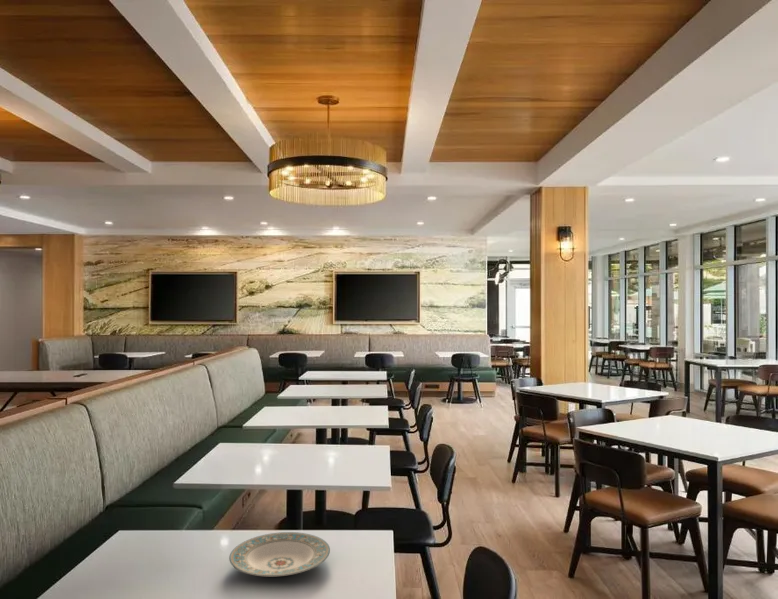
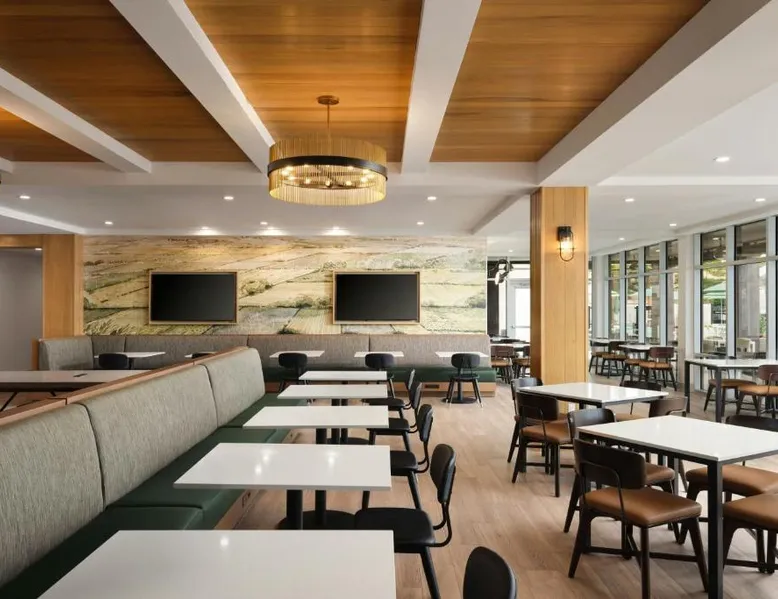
- plate (280, 558)
